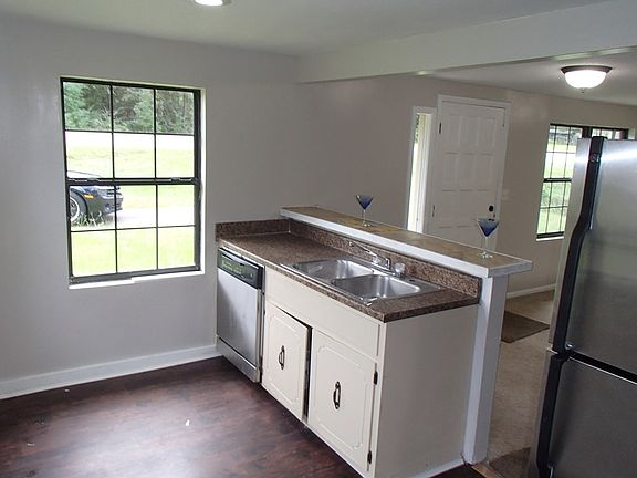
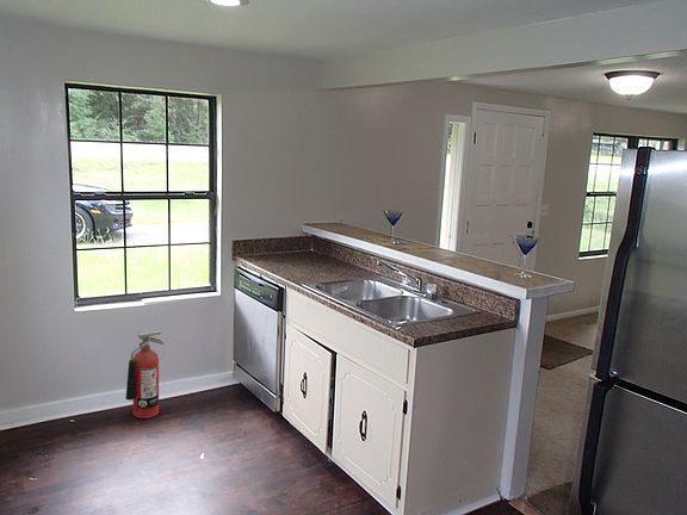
+ fire extinguisher (144, 373)
